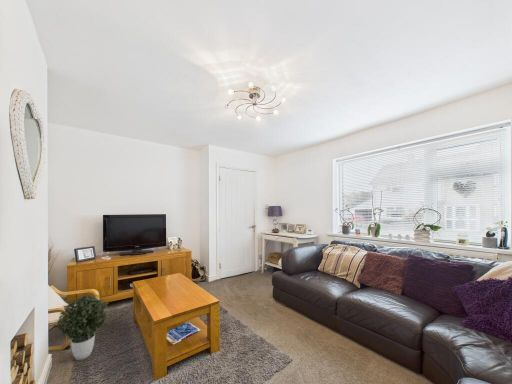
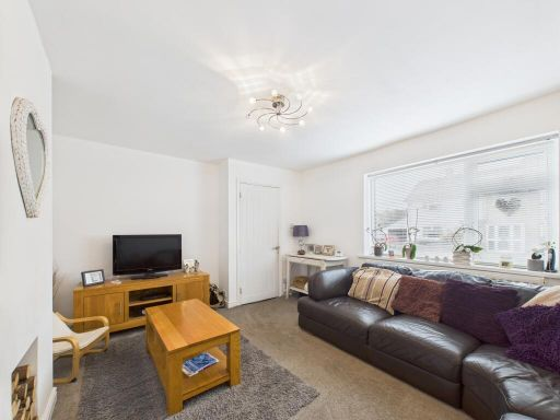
- potted plant (83, 325)
